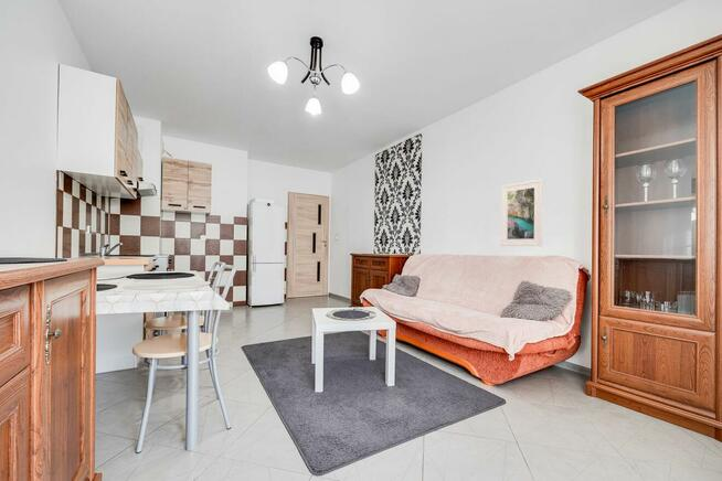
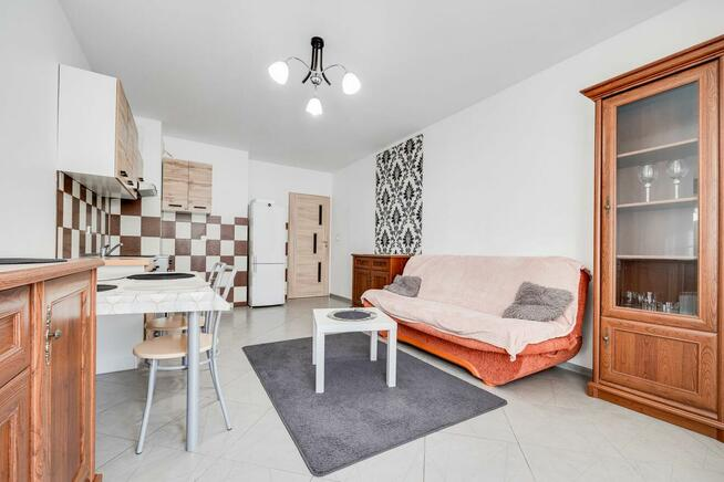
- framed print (520, 214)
